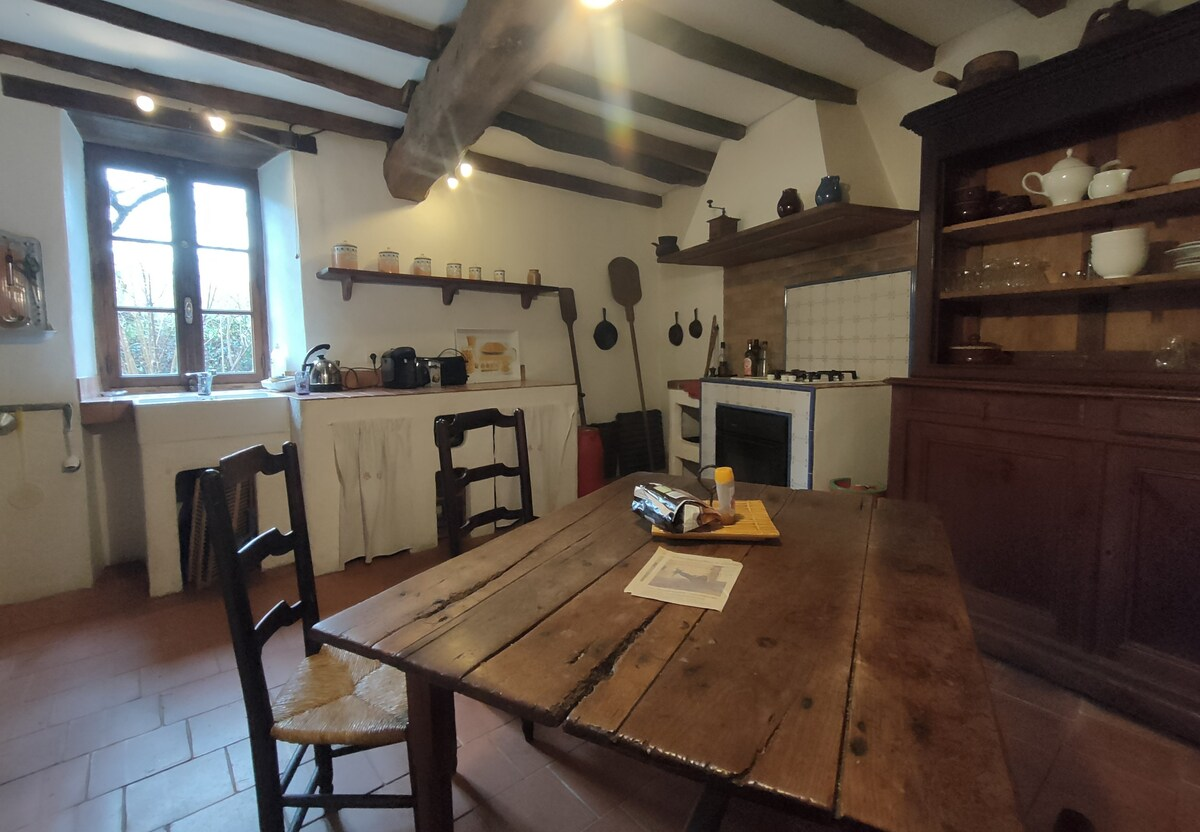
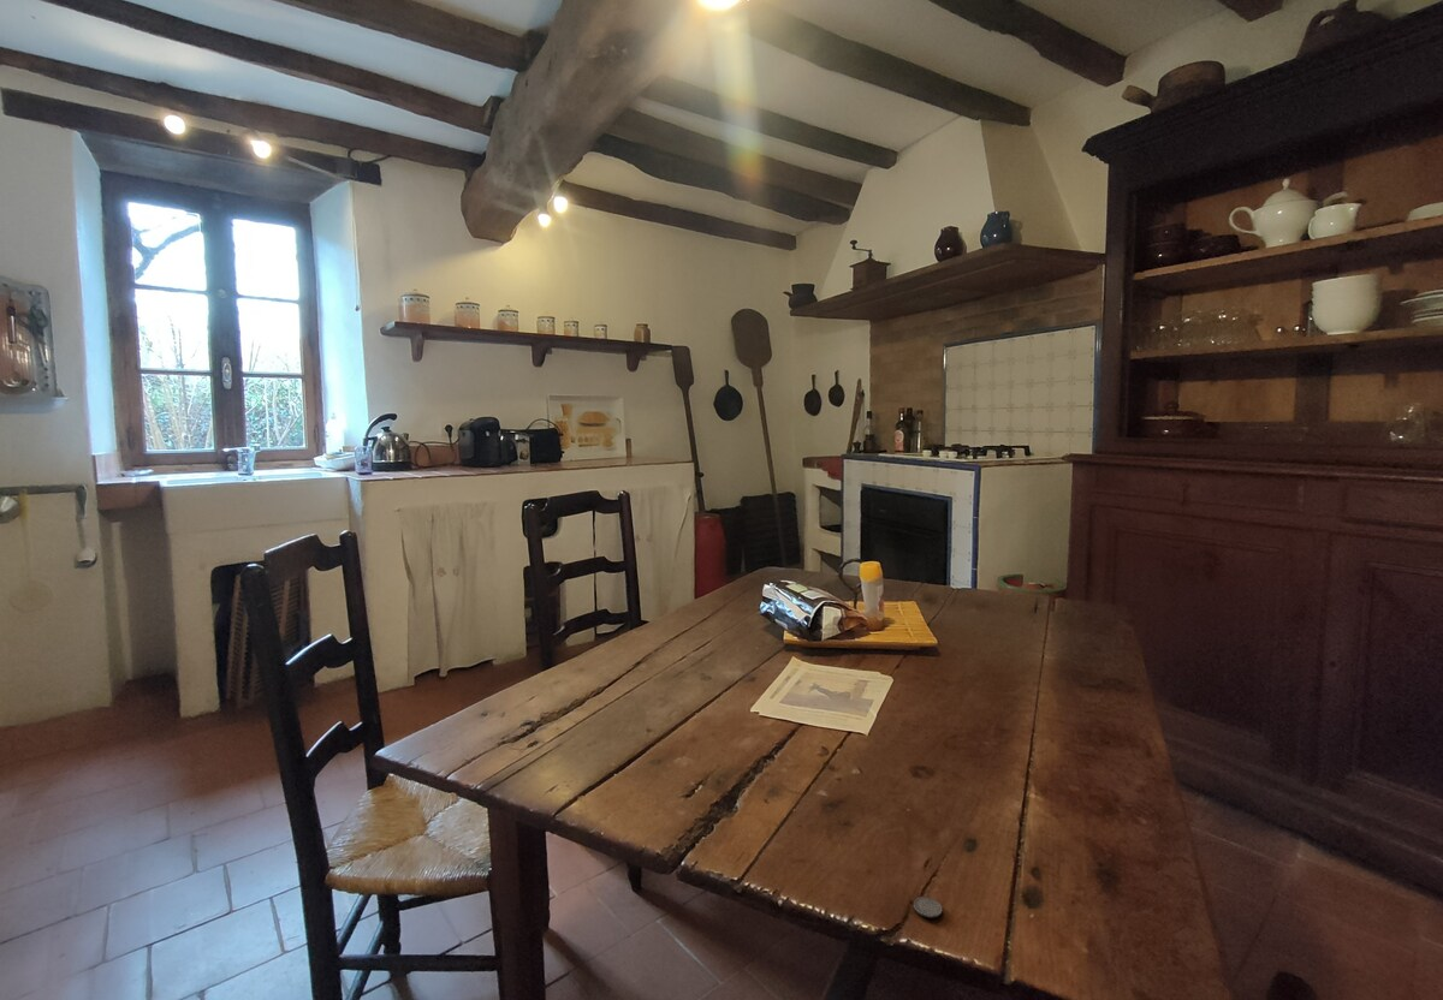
+ coin (927, 906)
